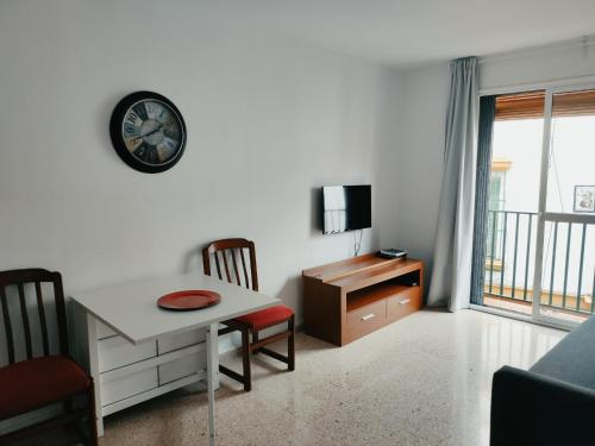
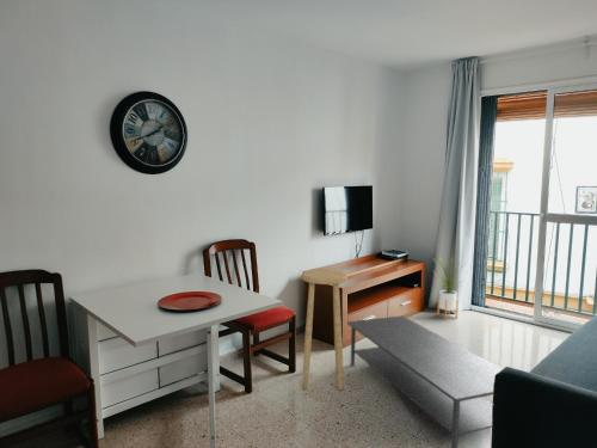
+ stool (334, 327)
+ house plant (449, 284)
+ coffee table (421, 373)
